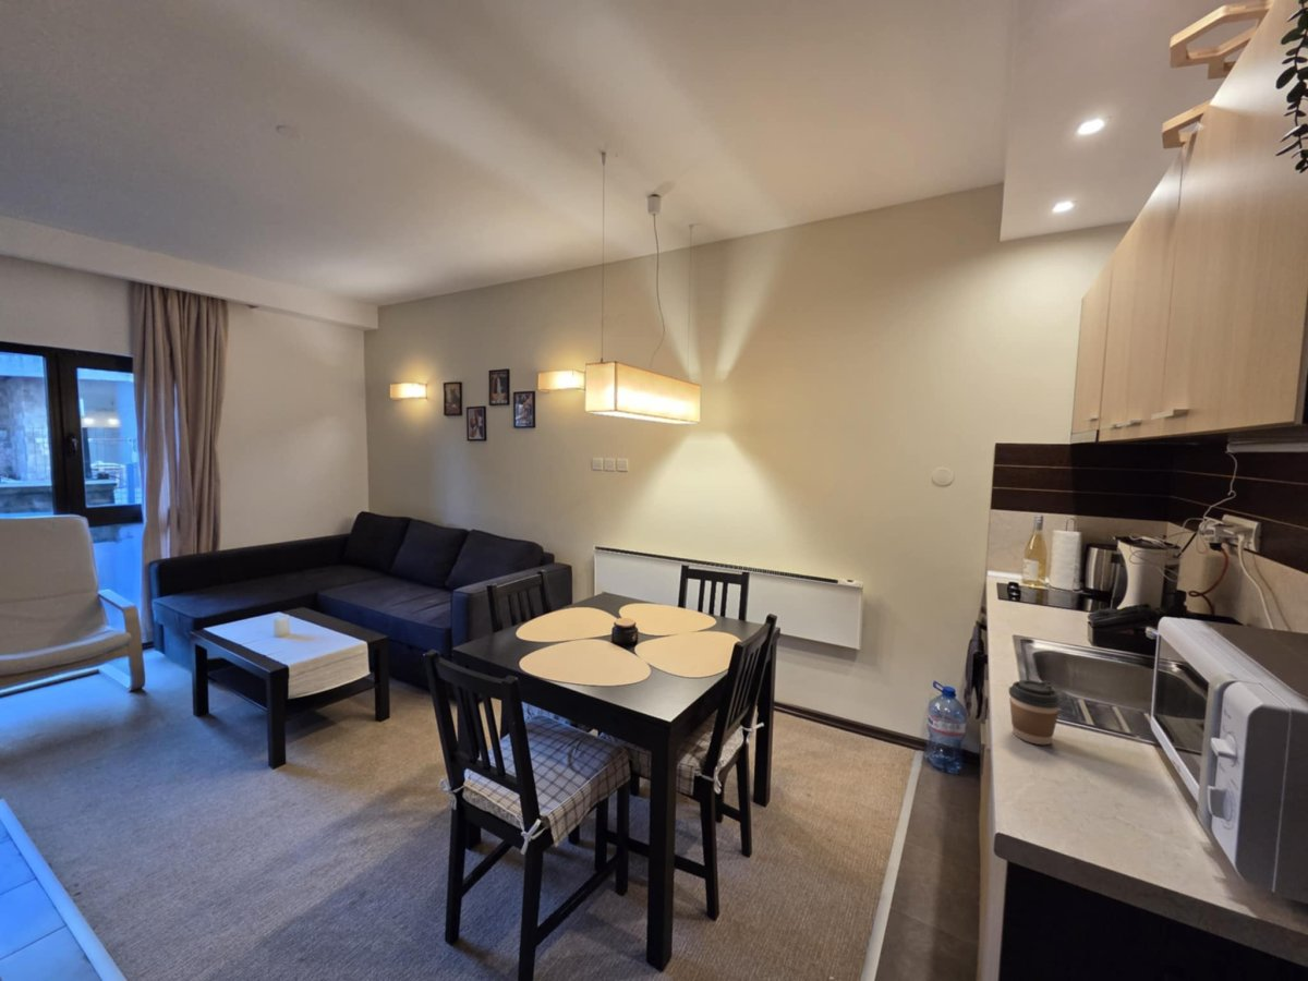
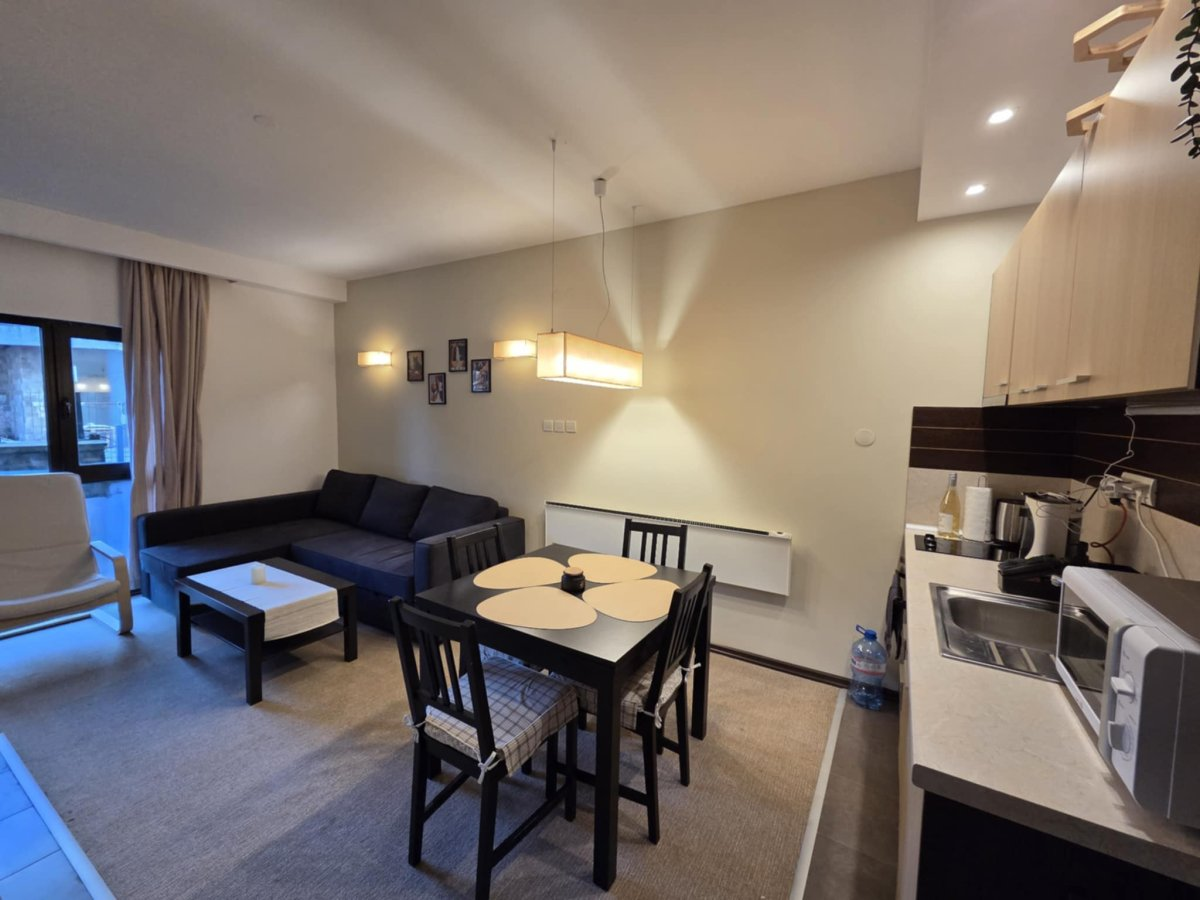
- coffee cup (1033, 708)
